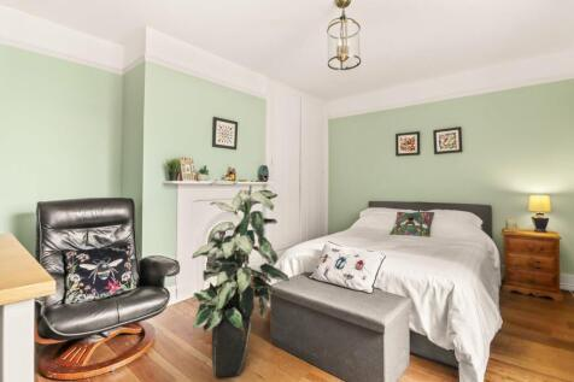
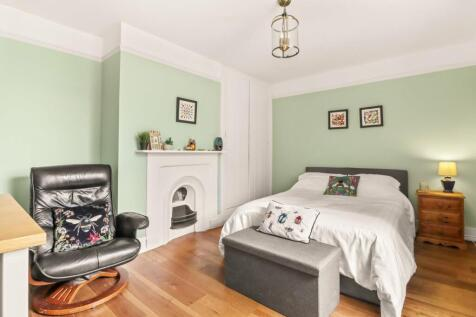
- indoor plant (234, 272)
